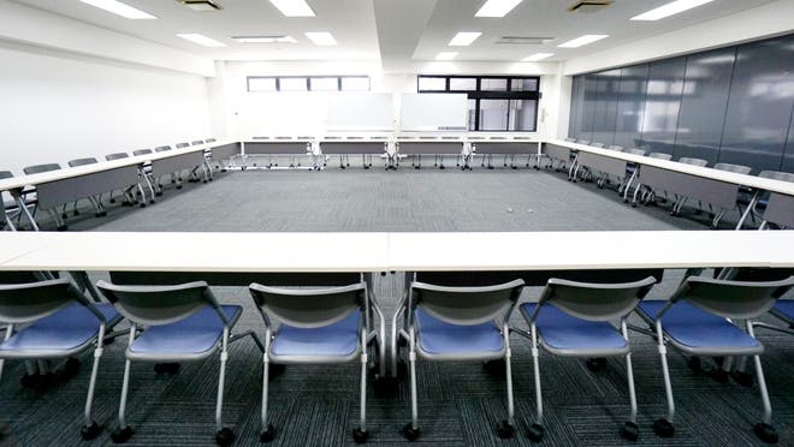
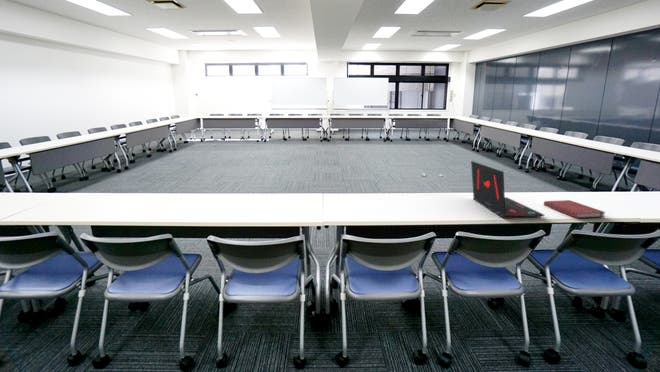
+ book (572, 208)
+ laptop (503, 187)
